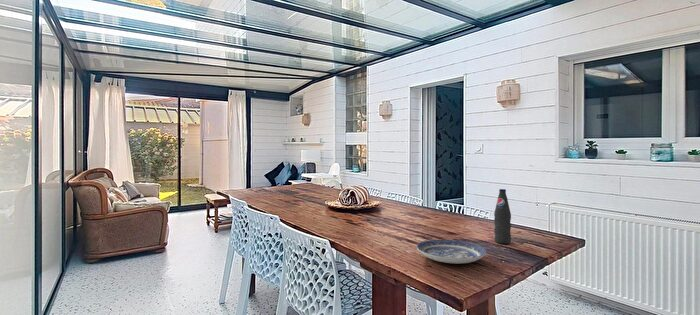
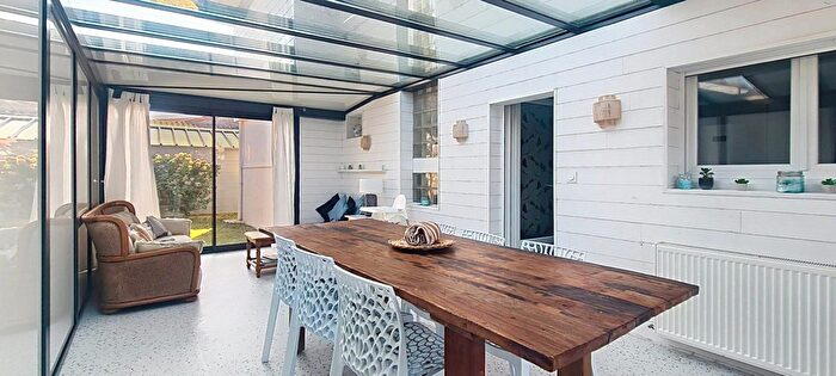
- bottle (502, 215)
- plate (450, 252)
